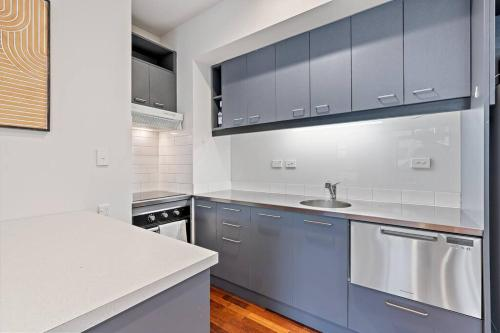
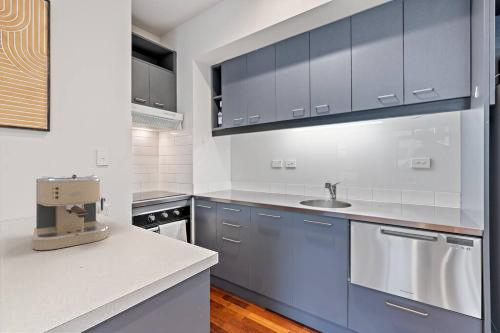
+ coffee maker (71, 207)
